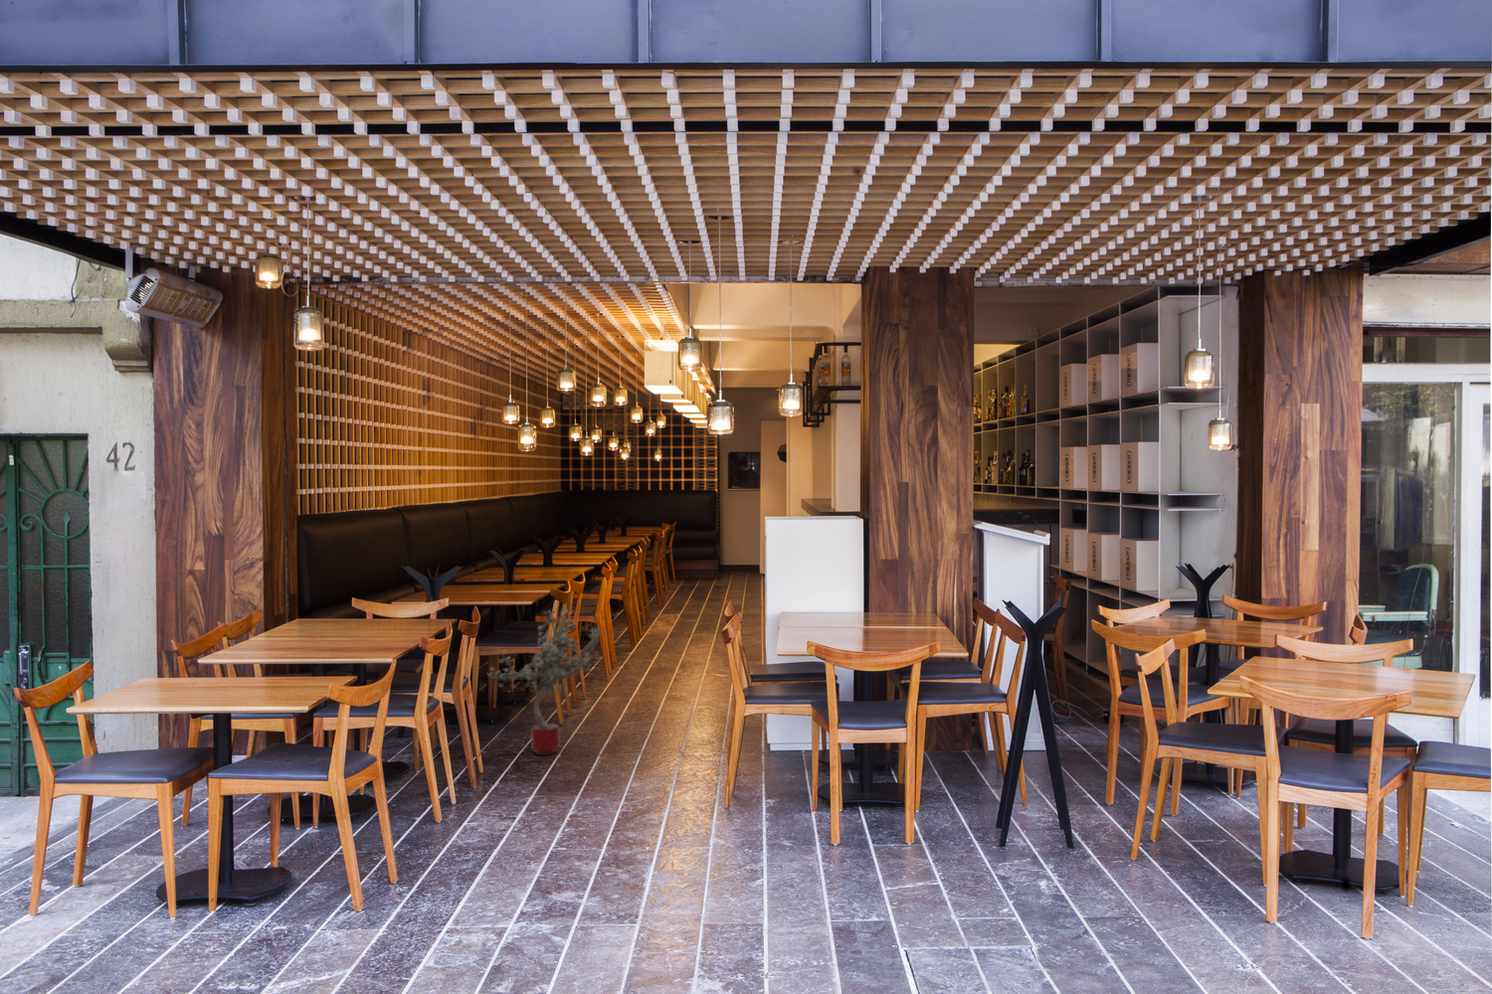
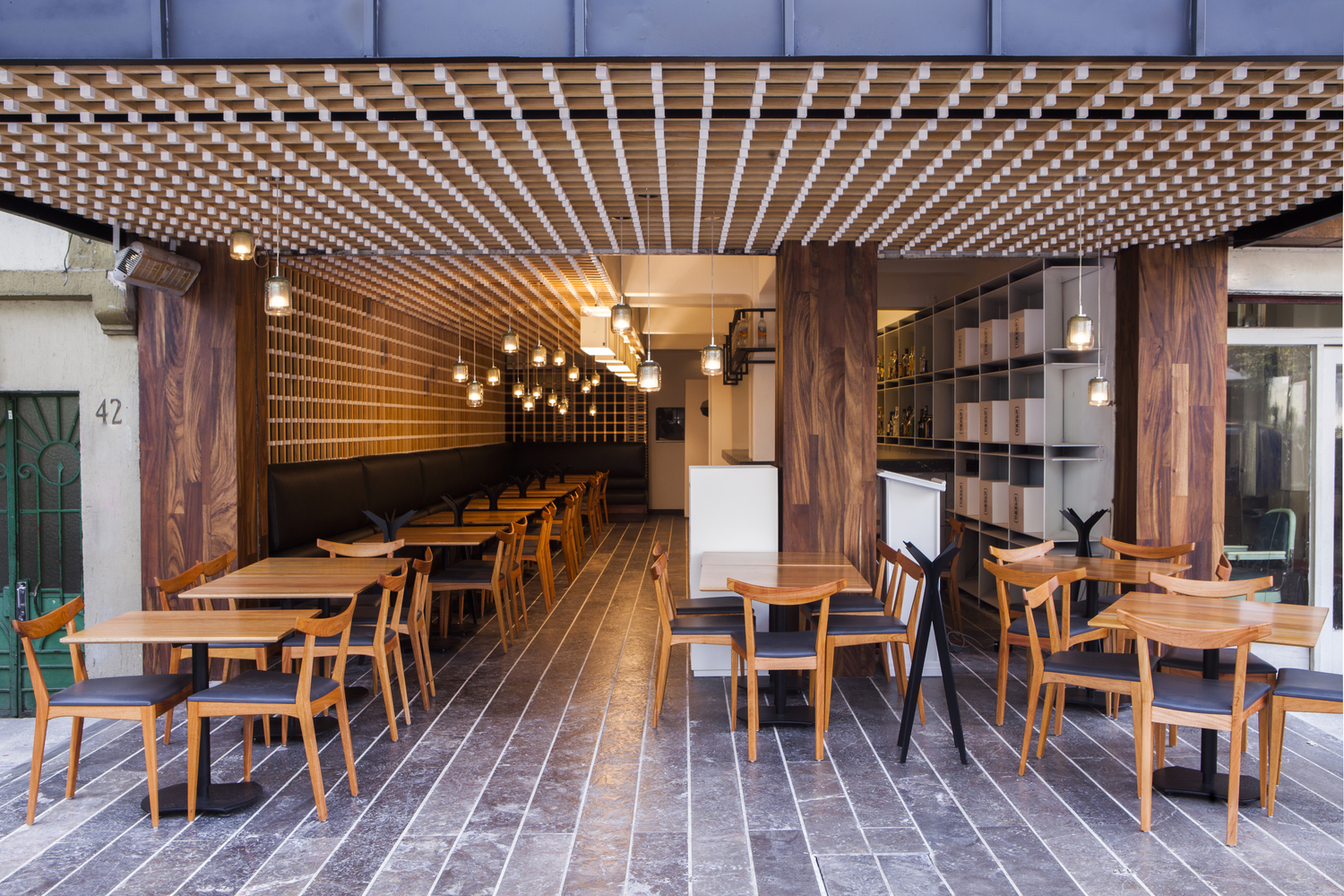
- potted tree (546, 679)
